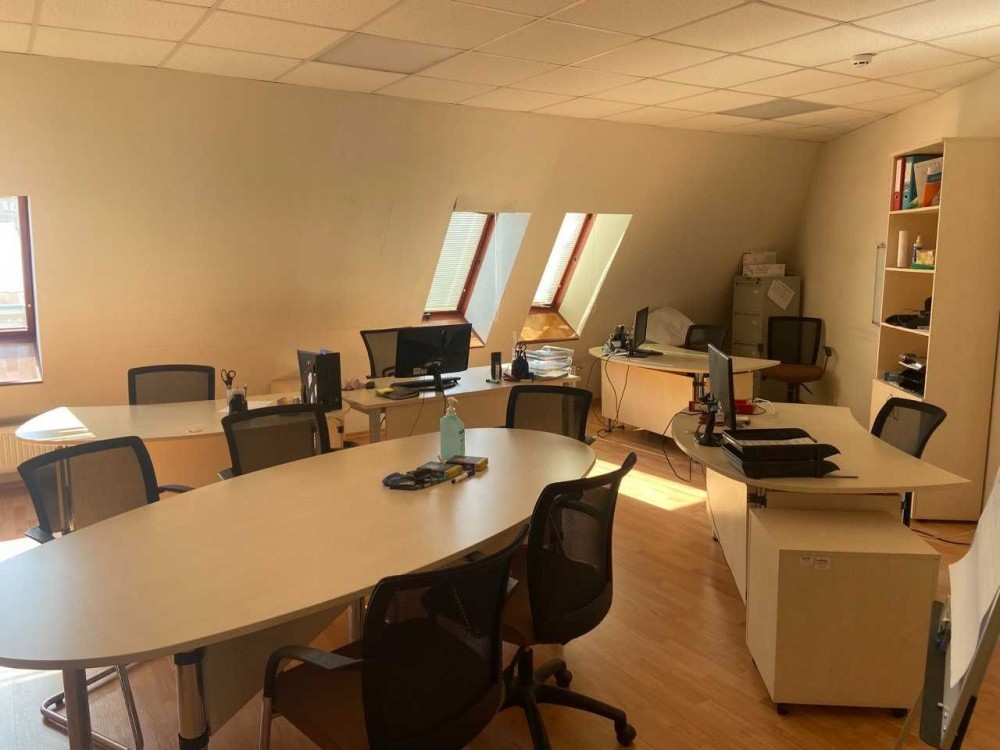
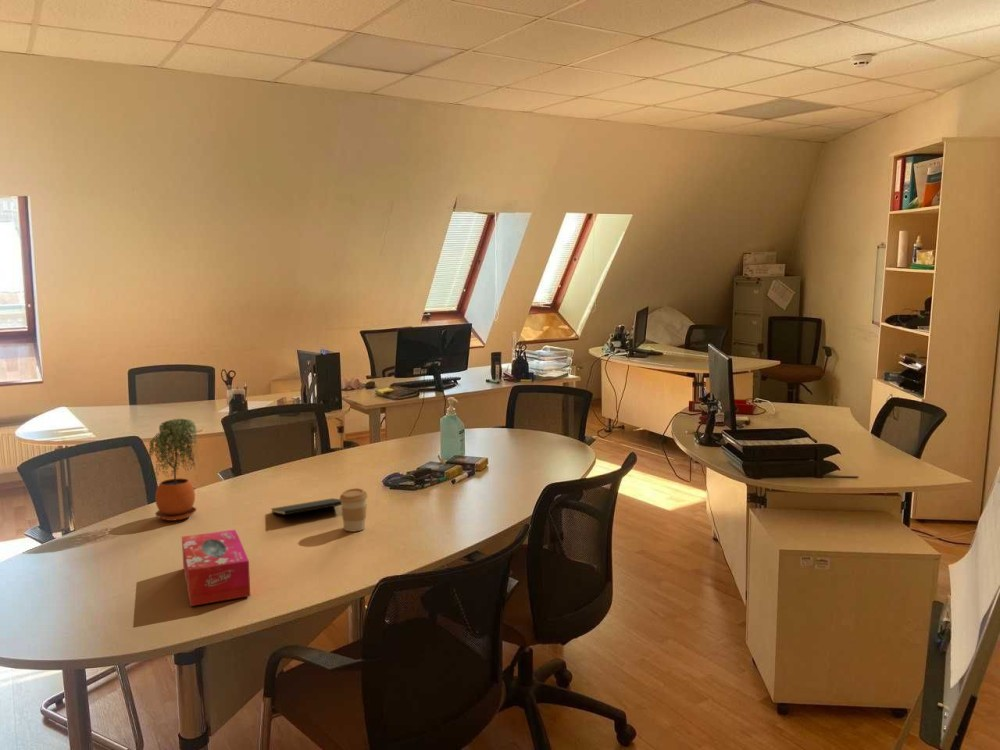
+ coffee cup (353, 509)
+ tissue box (214, 565)
+ potted plant (173, 468)
+ notepad (309, 506)
